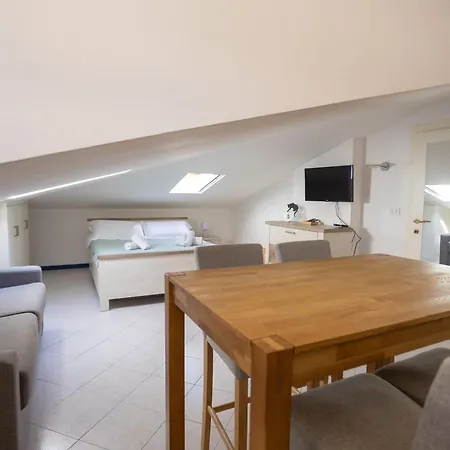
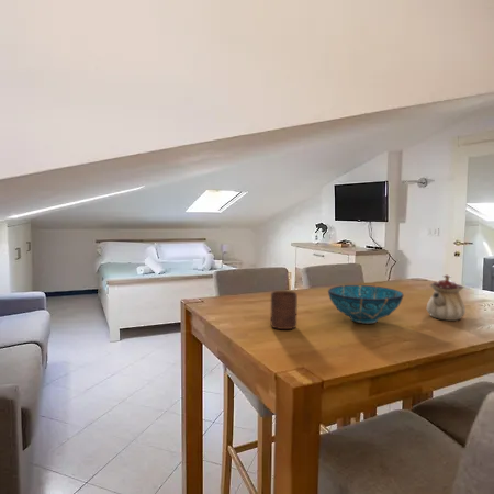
+ decorative bowl (363, 305)
+ cup (281, 308)
+ teapot (447, 295)
